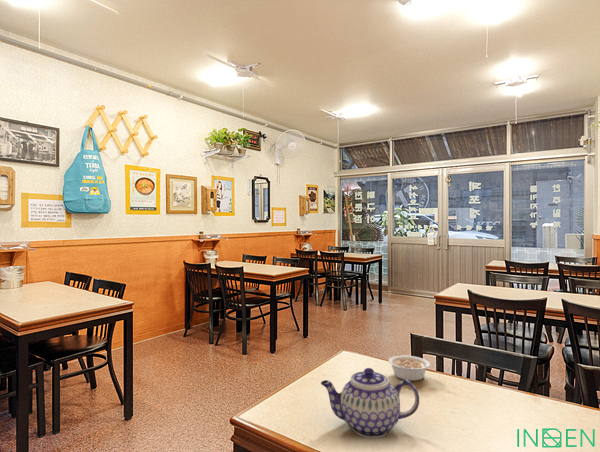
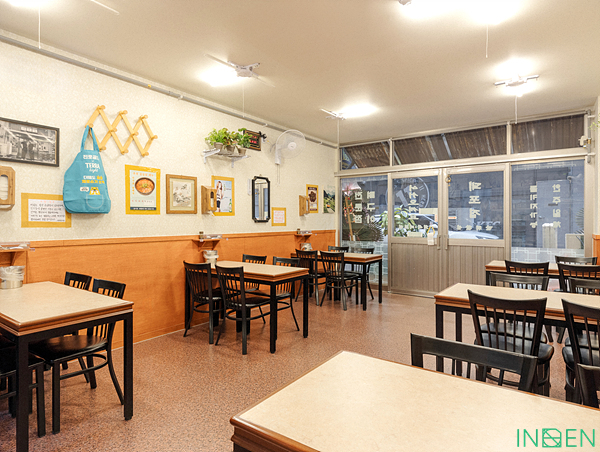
- legume (410, 367)
- teapot (369, 397)
